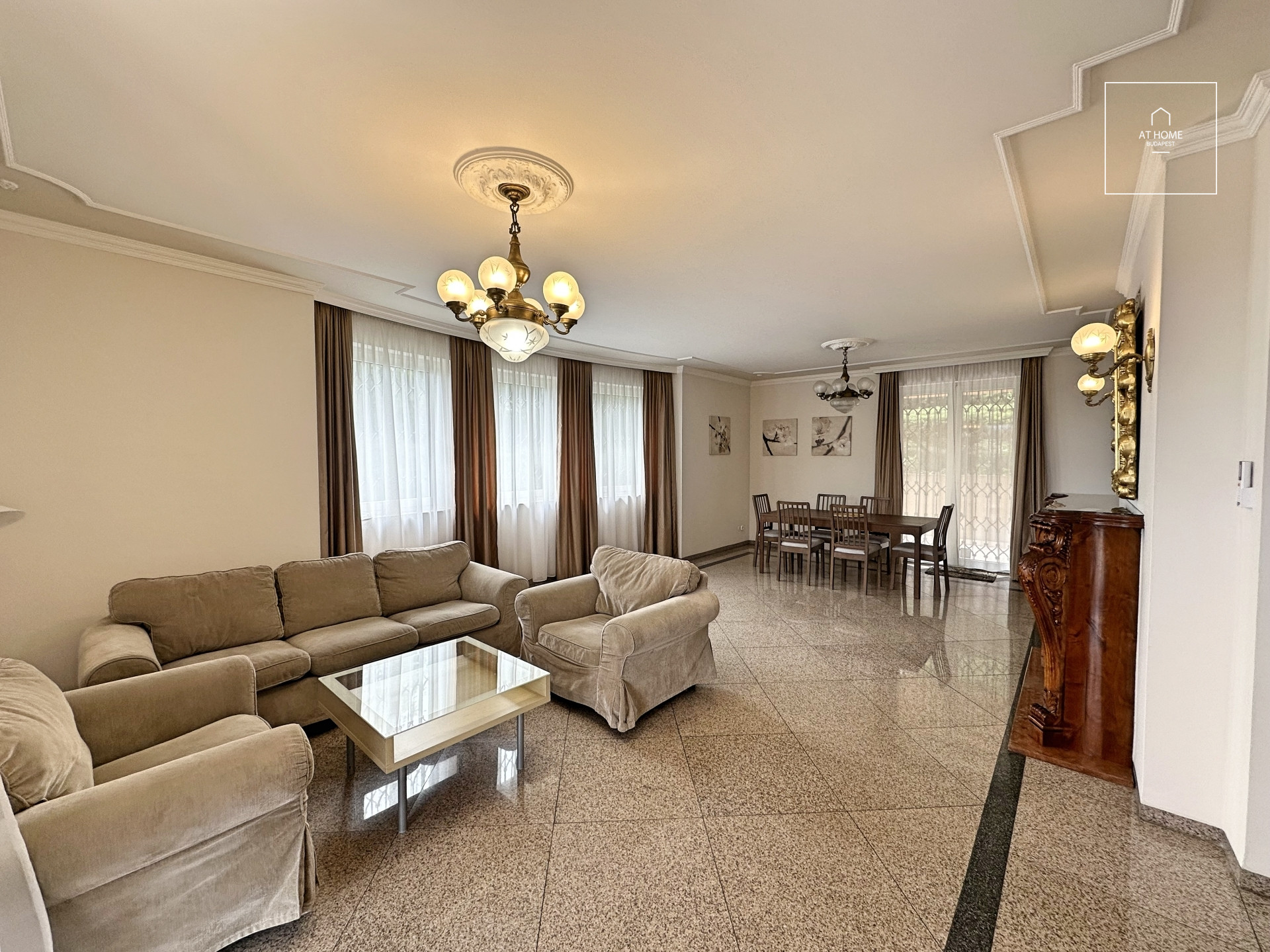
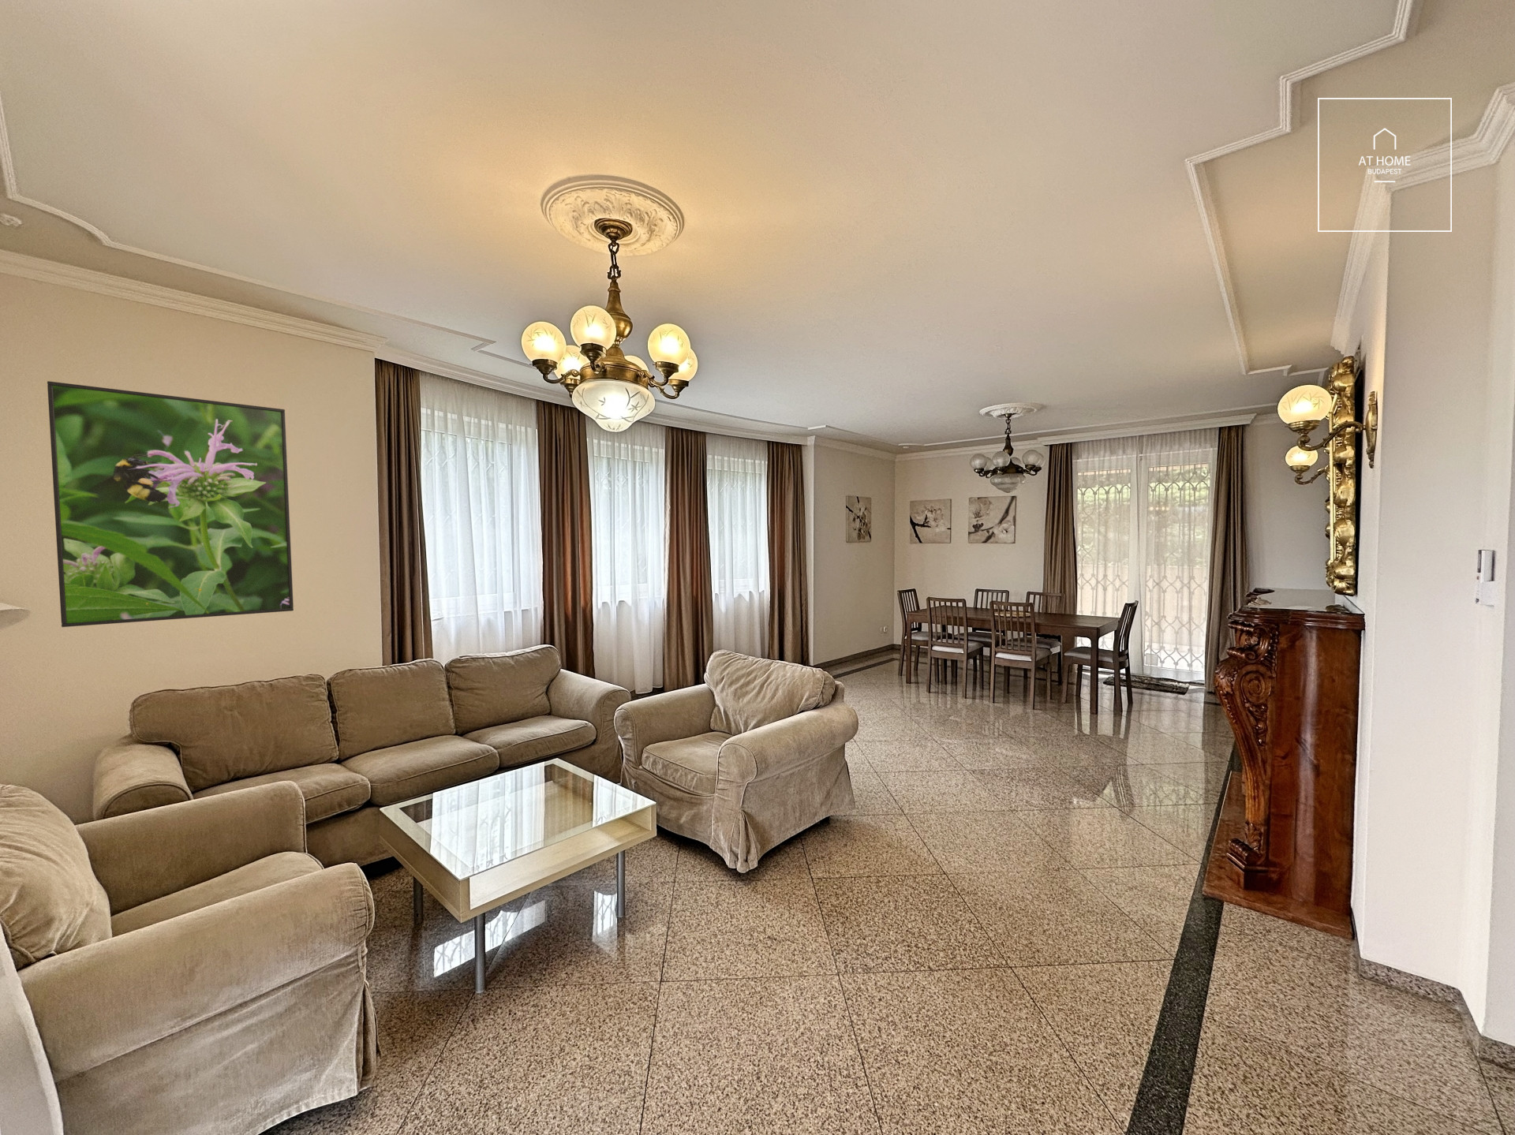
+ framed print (183, 508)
